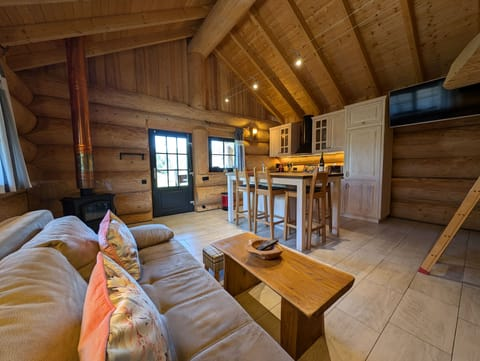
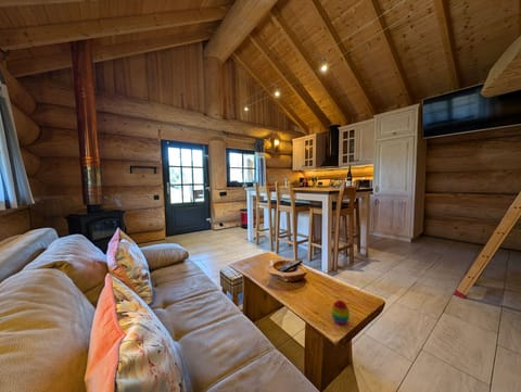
+ decorative egg (340, 311)
